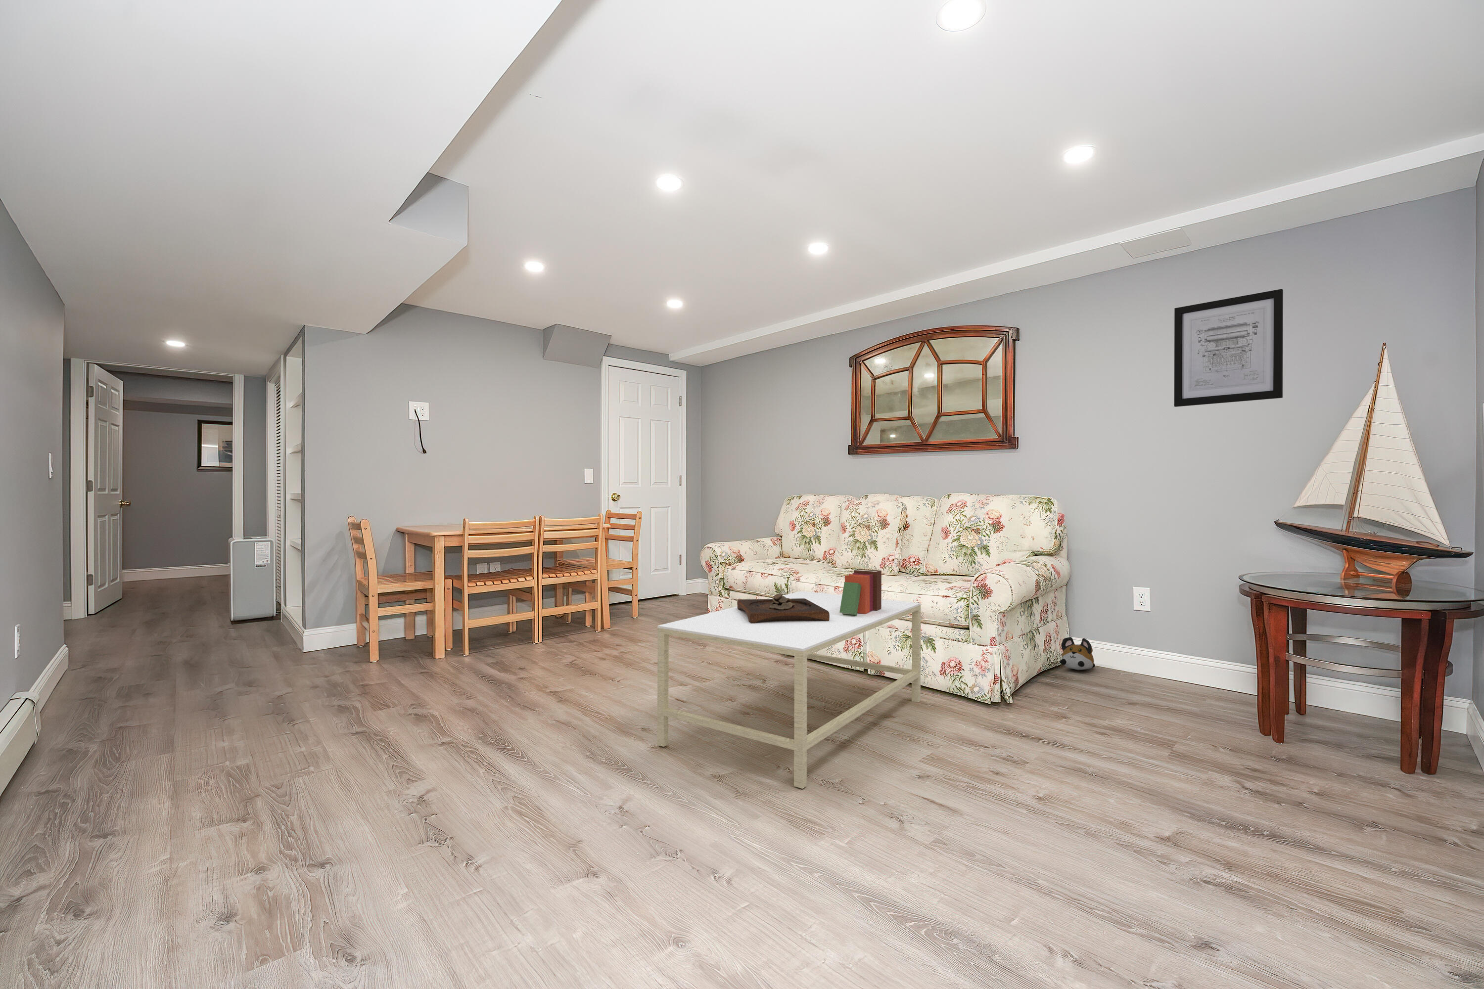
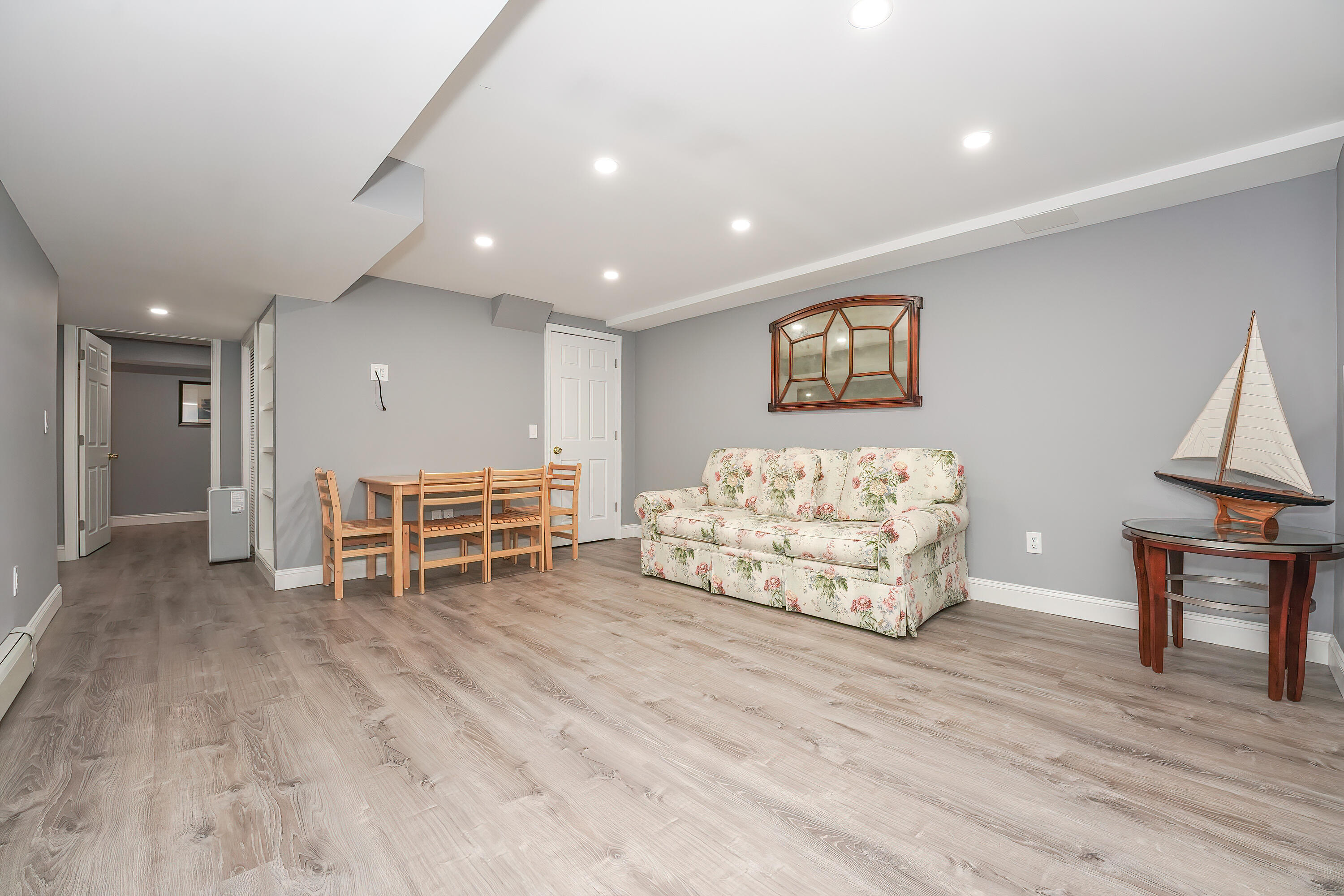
- wooden tray (781, 604)
- books (859, 592)
- coffee table (802, 667)
- plush toy (1080, 652)
- wall art (1226, 351)
